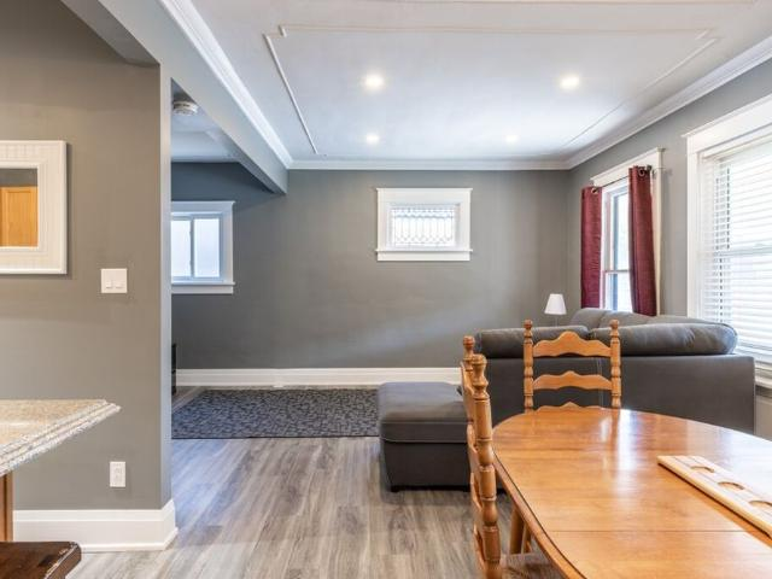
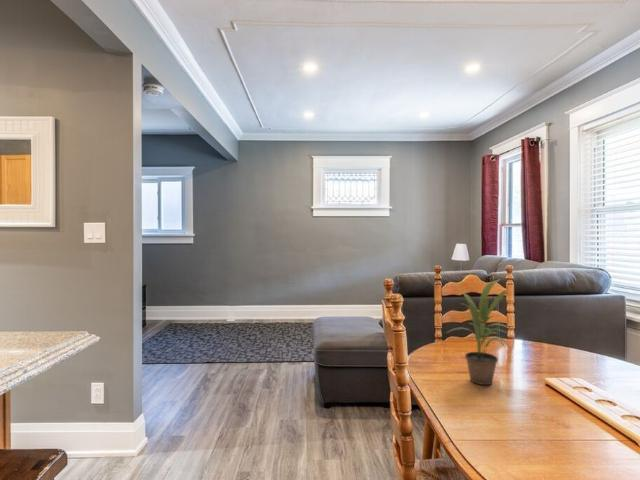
+ potted plant (481, 329)
